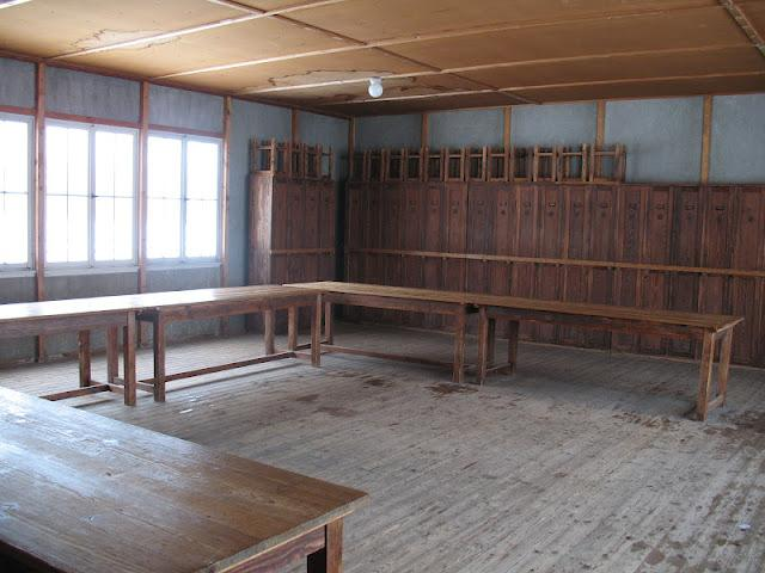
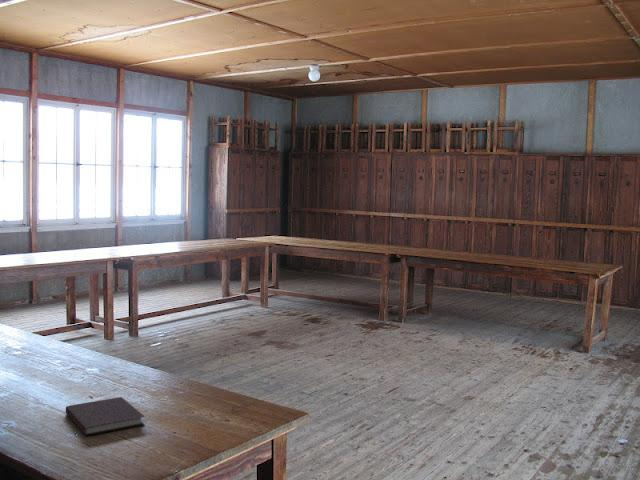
+ notebook (104, 415)
